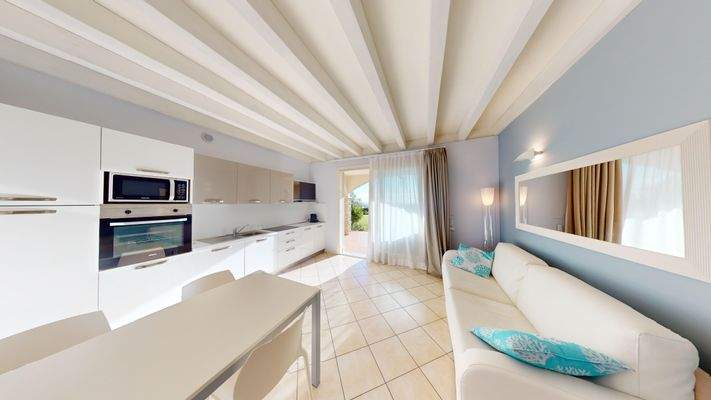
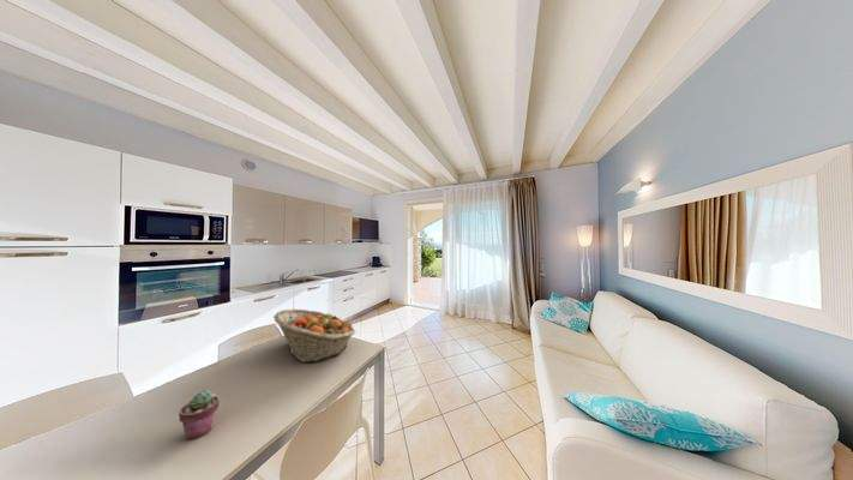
+ potted succulent (199, 412)
+ fruit basket (316, 329)
